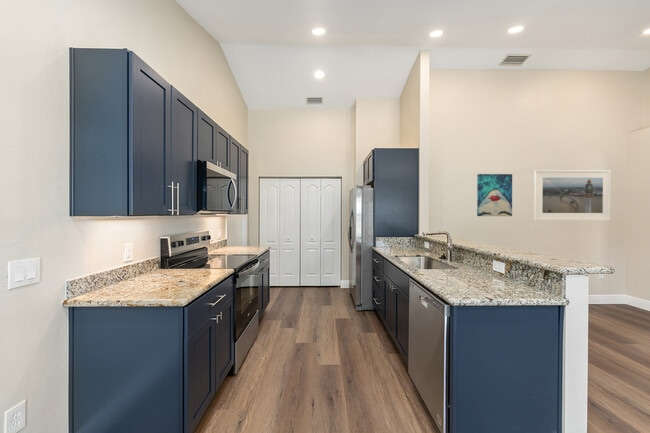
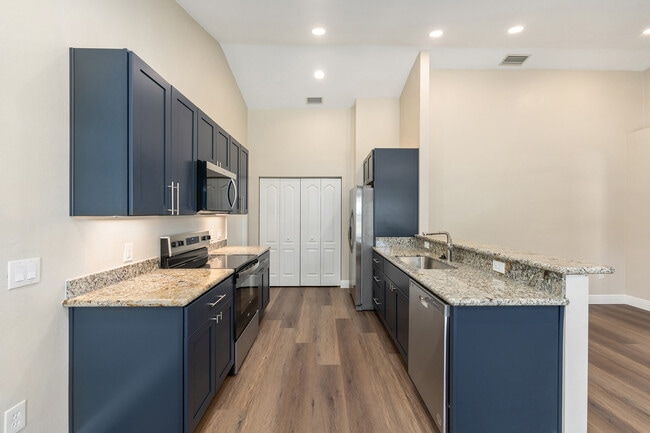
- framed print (572, 195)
- wall art (494, 195)
